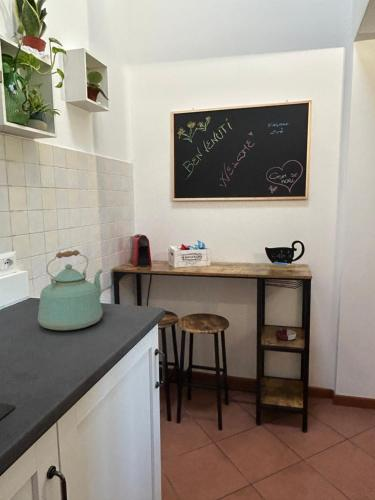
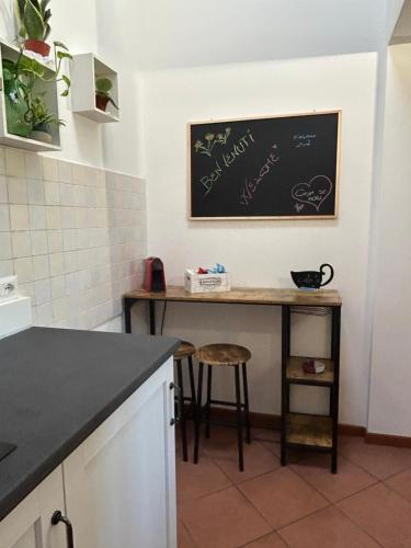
- kettle (74, 285)
